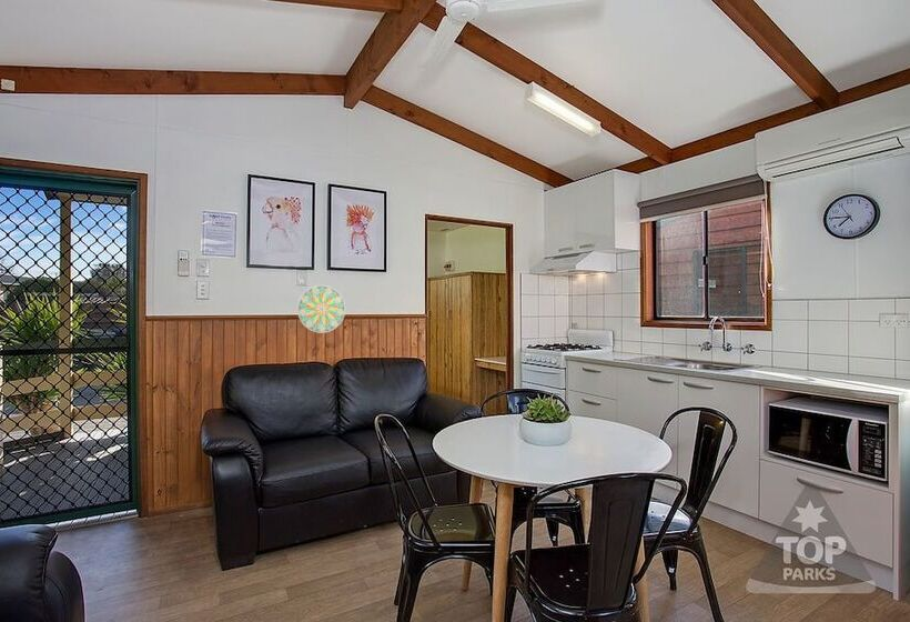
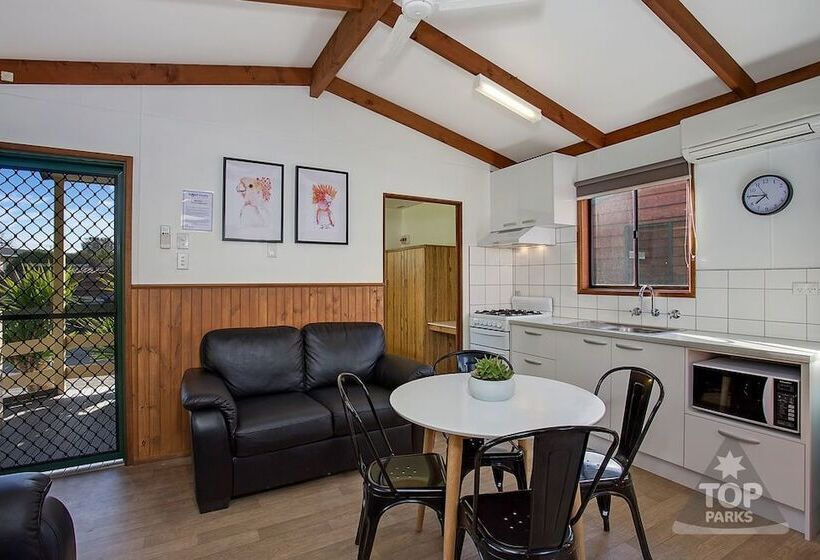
- decorative plate (322, 309)
